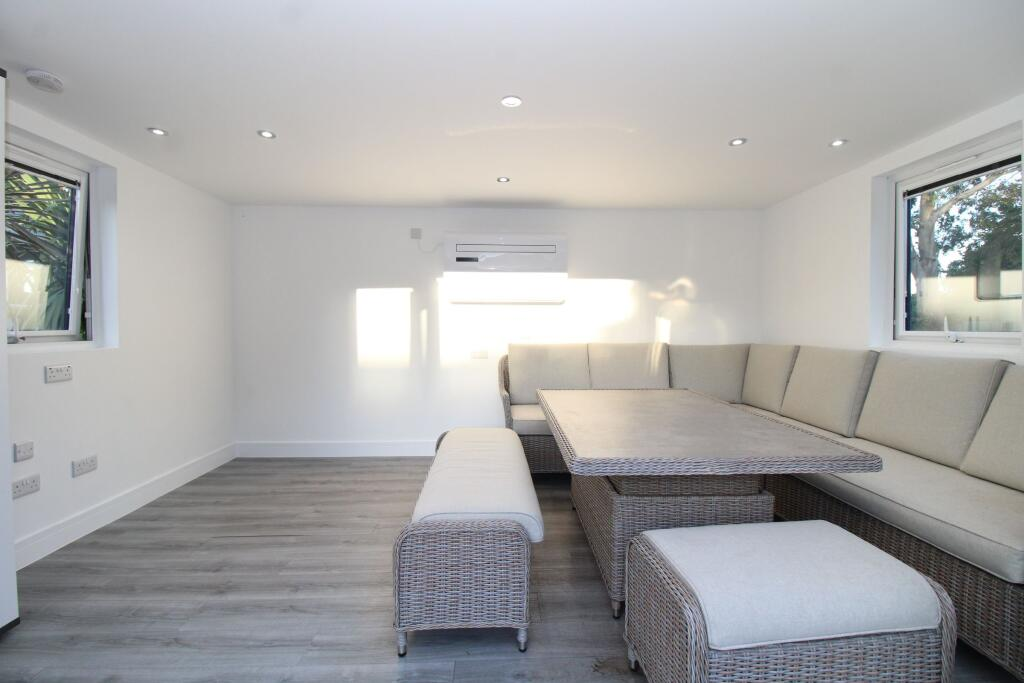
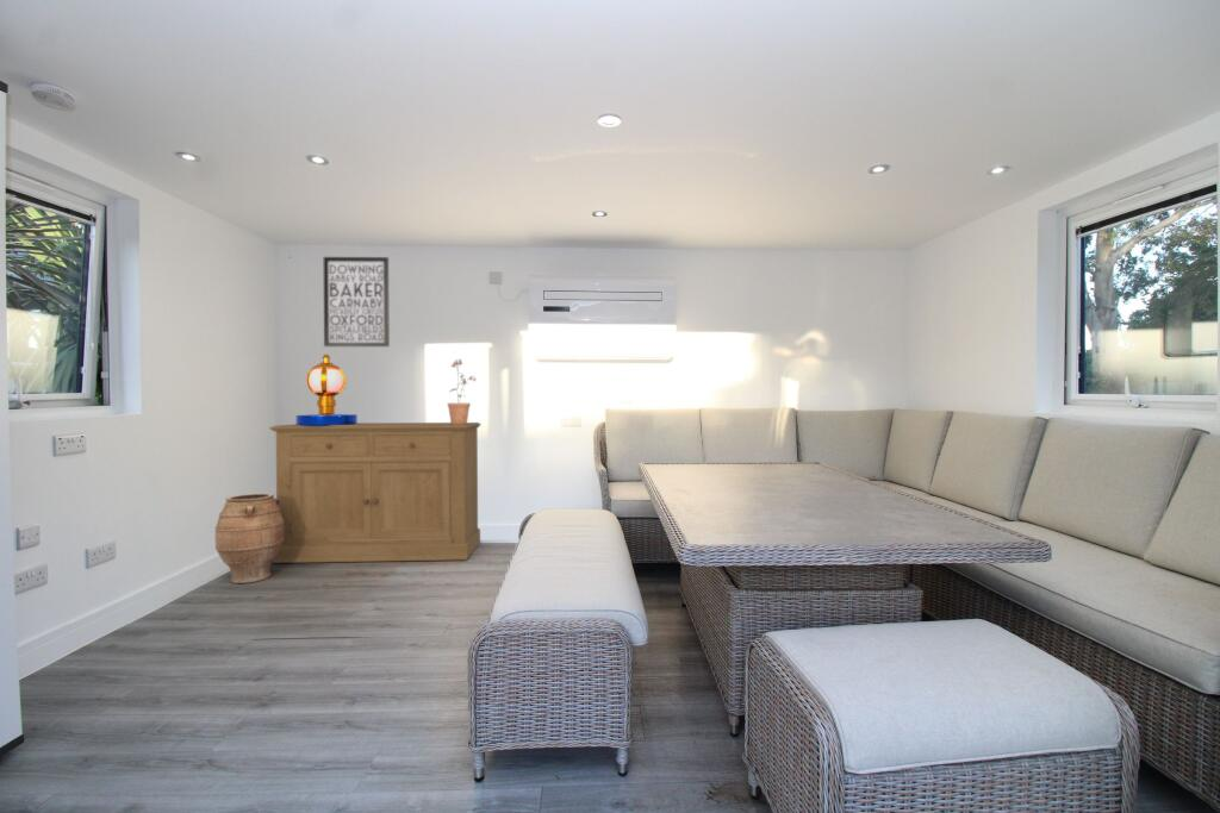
+ table lamp (326, 389)
+ wall art (356, 301)
+ potted plant (461, 389)
+ sideboard (382, 488)
+ vase (250, 537)
